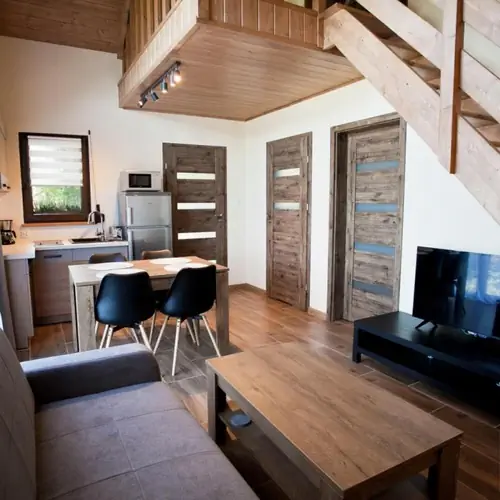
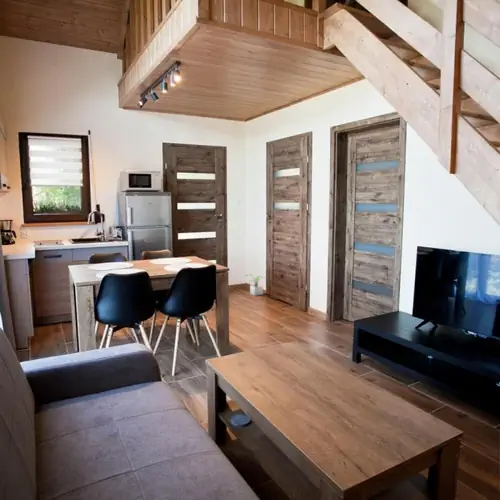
+ potted plant (256, 284)
